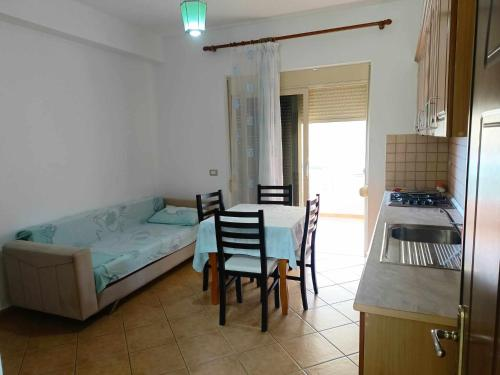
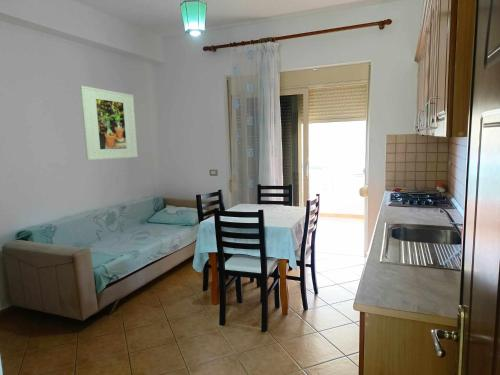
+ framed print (111, 125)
